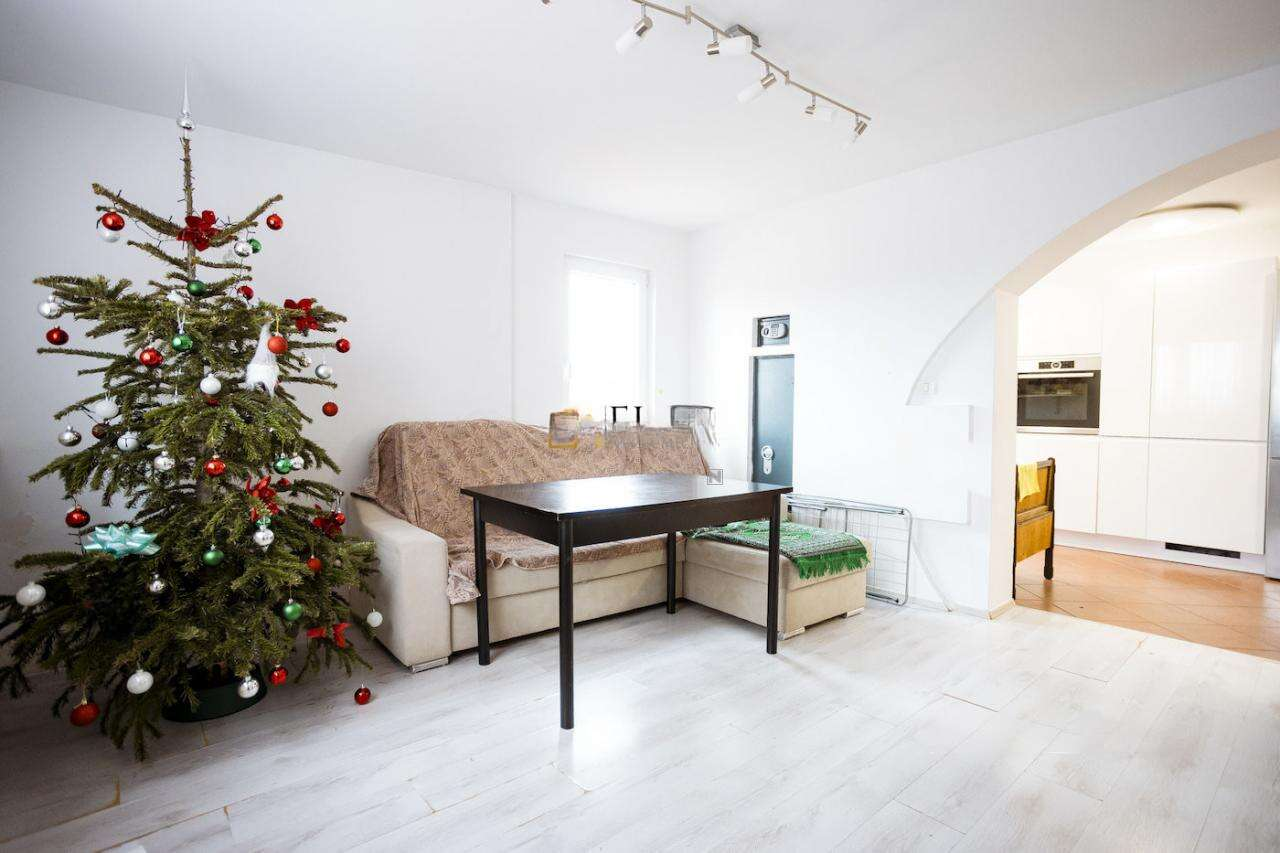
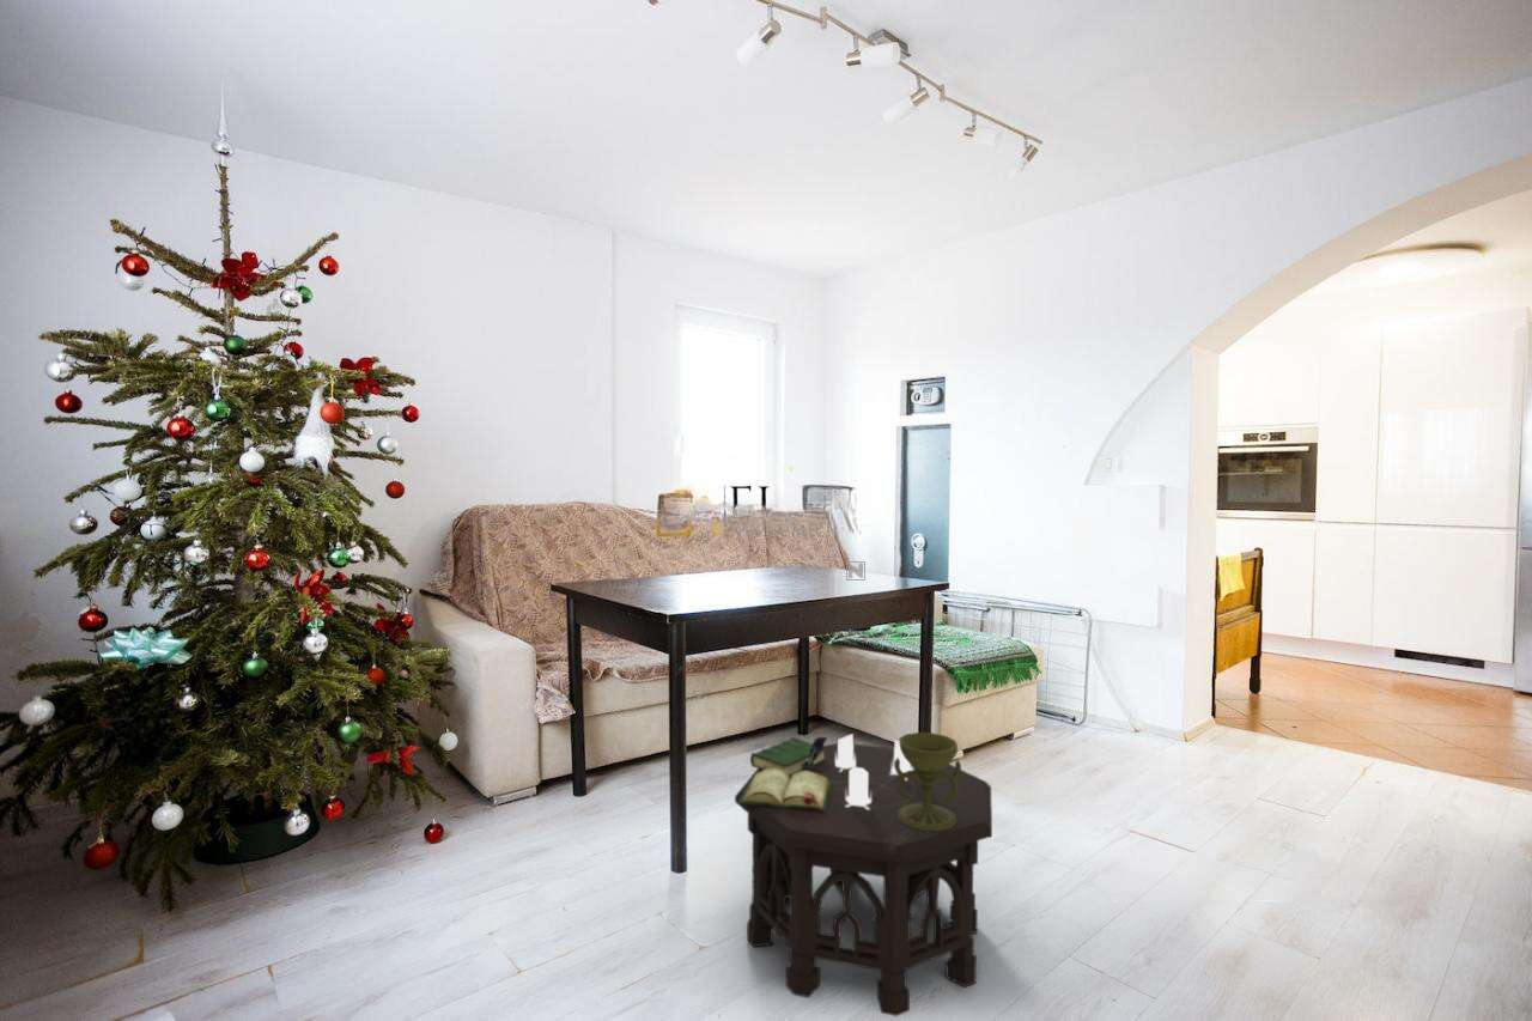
+ side table (862, 825)
